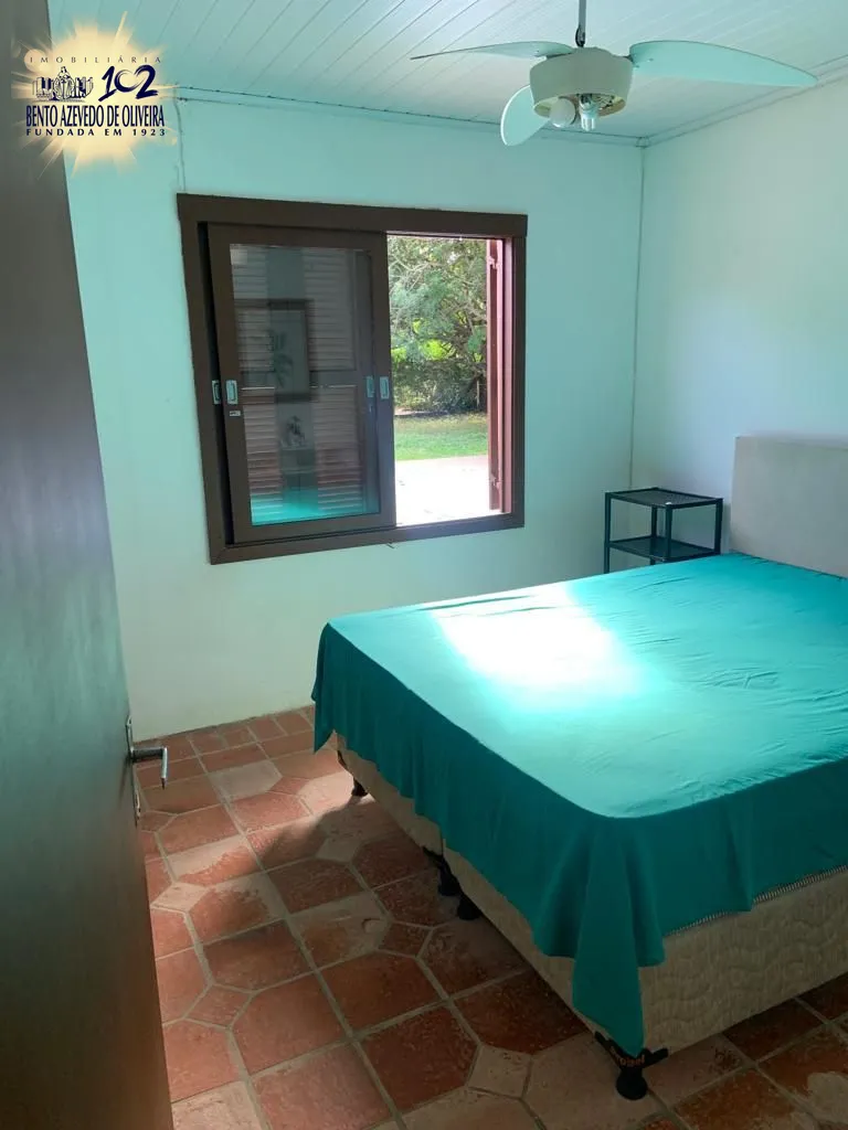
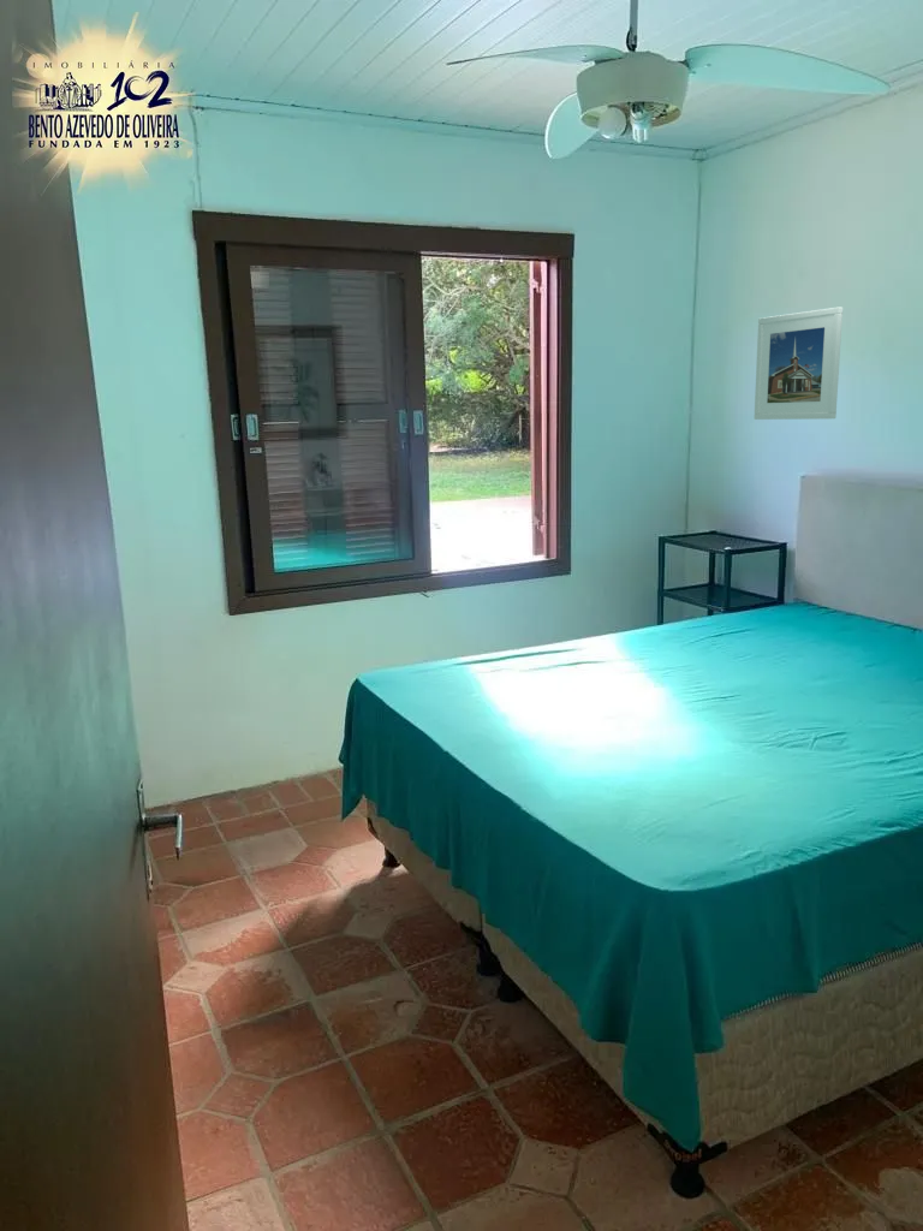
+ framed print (796, 367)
